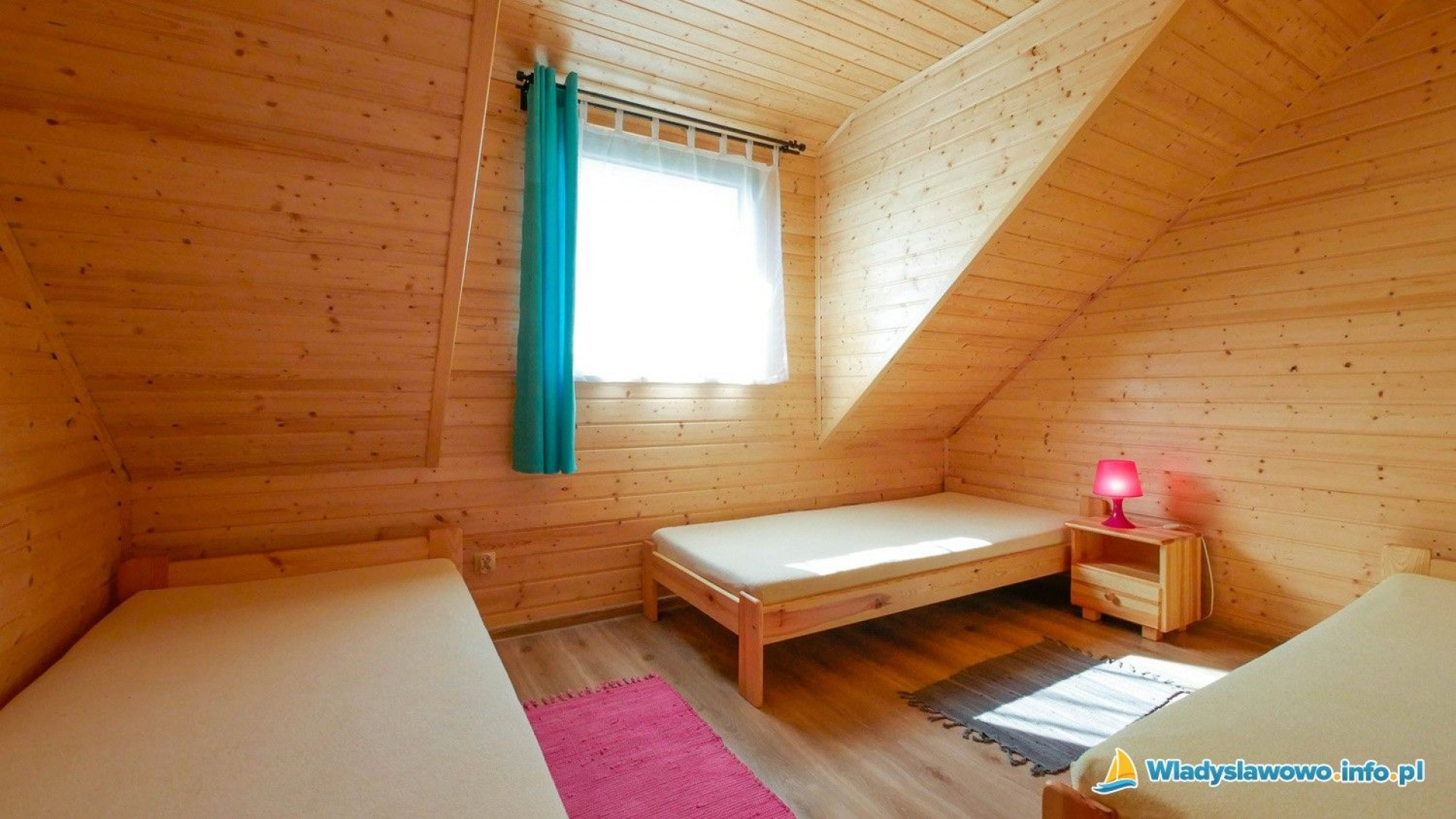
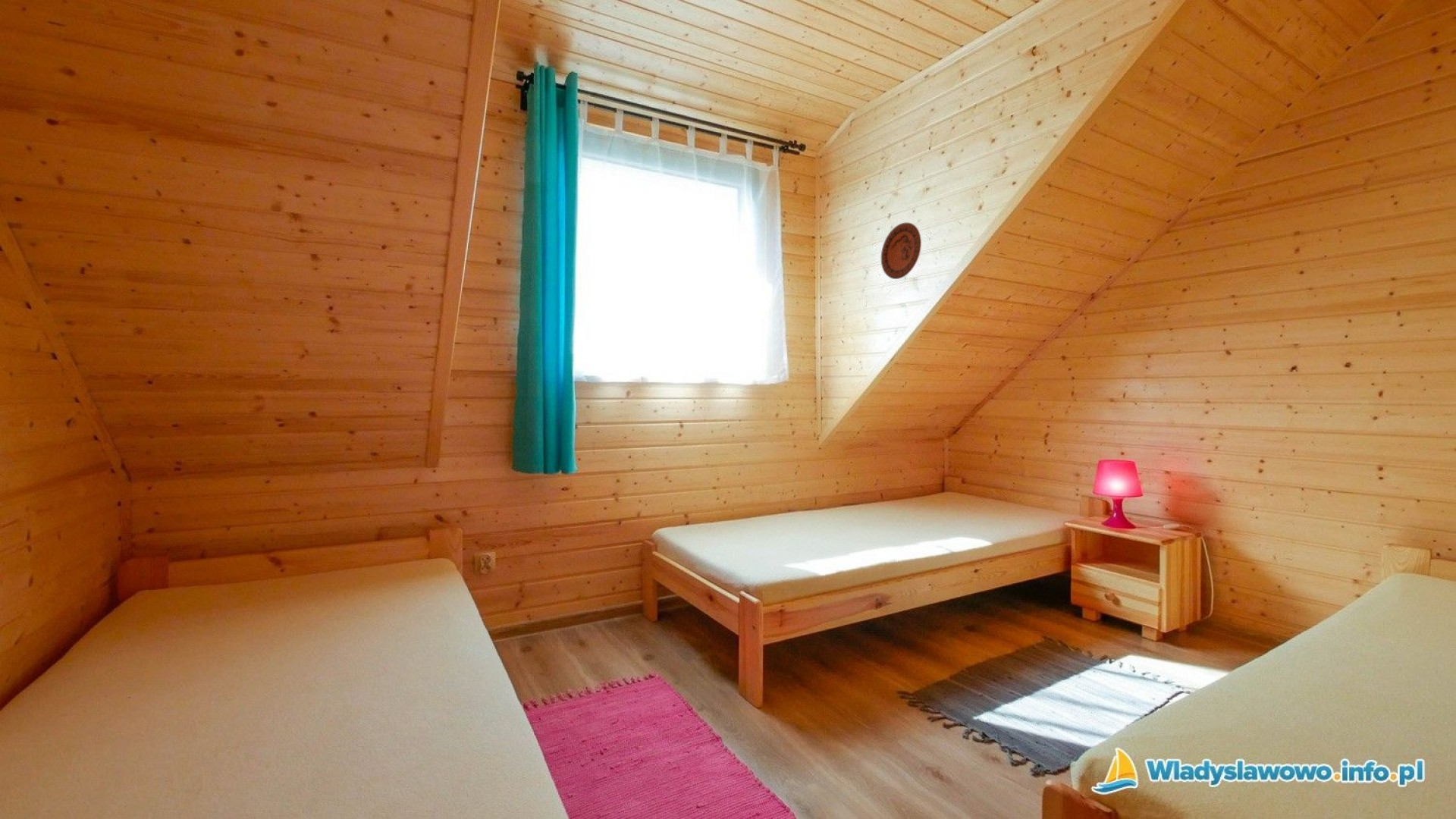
+ decorative plate (901, 251)
